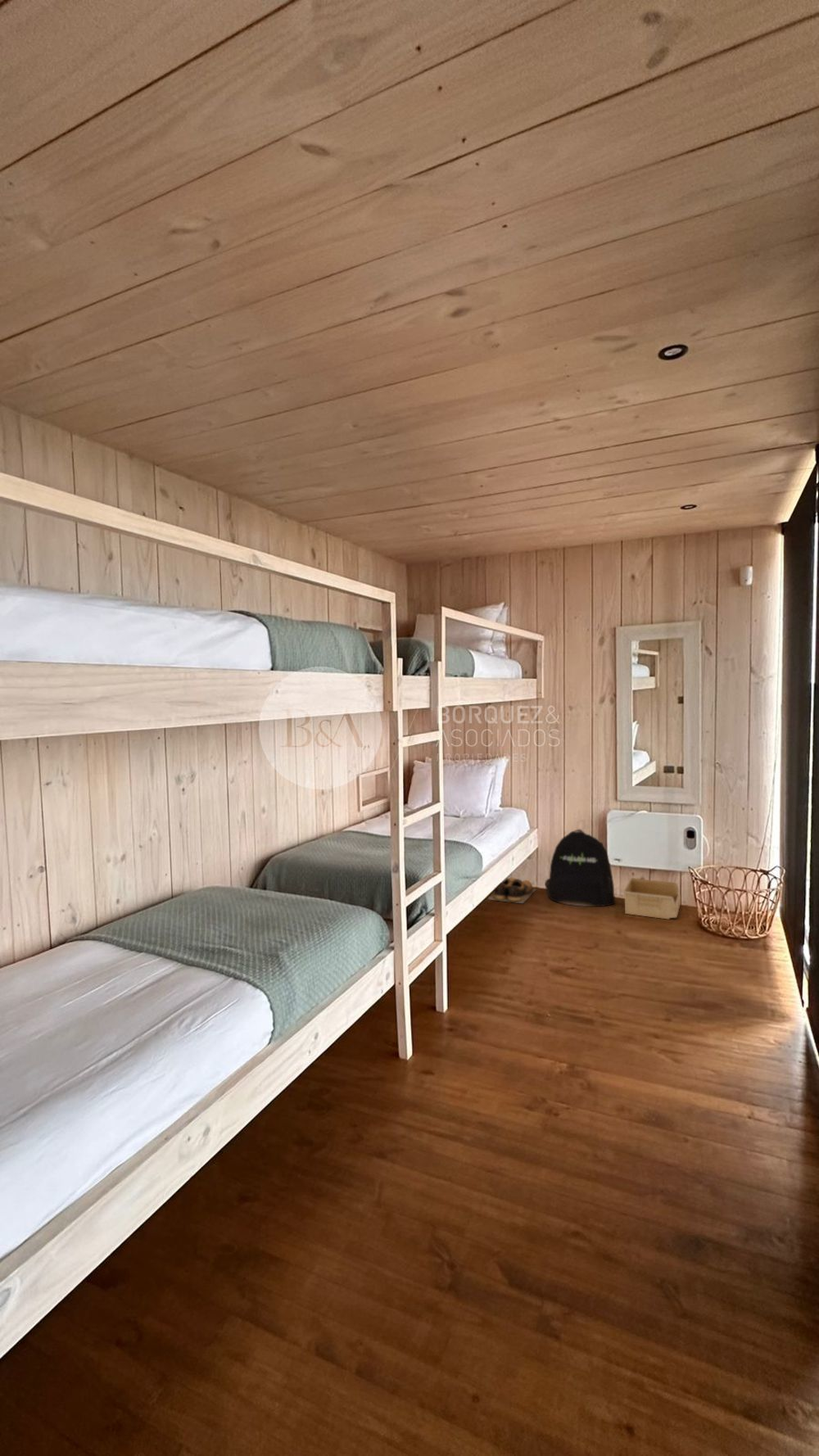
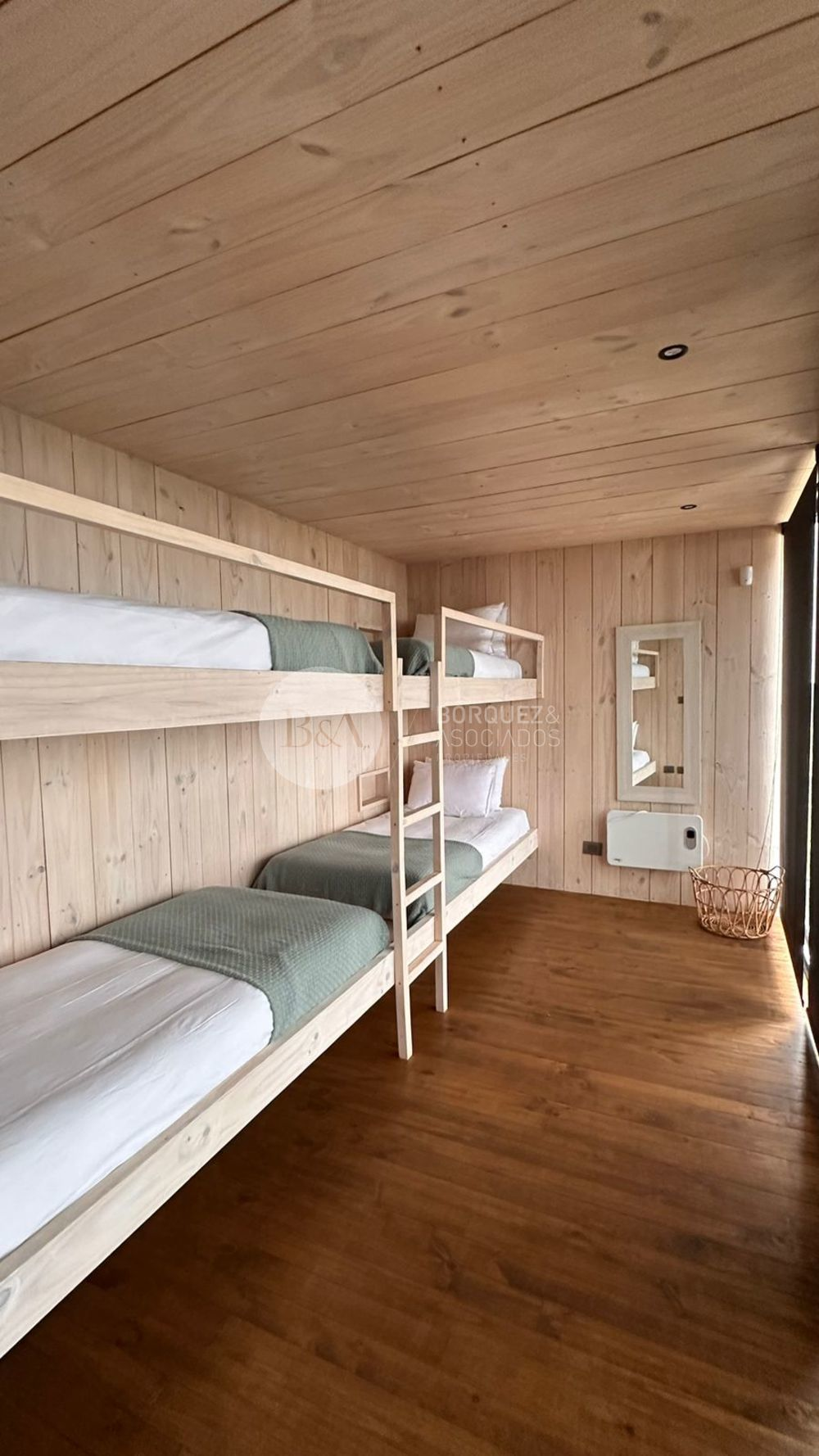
- storage bin (652, 898)
- backpack (576, 864)
- shoes (512, 886)
